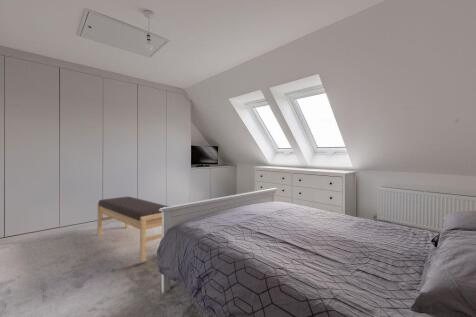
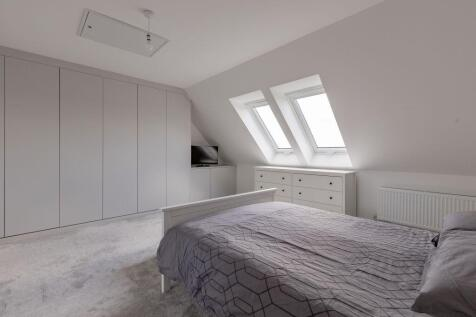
- bench (133, 222)
